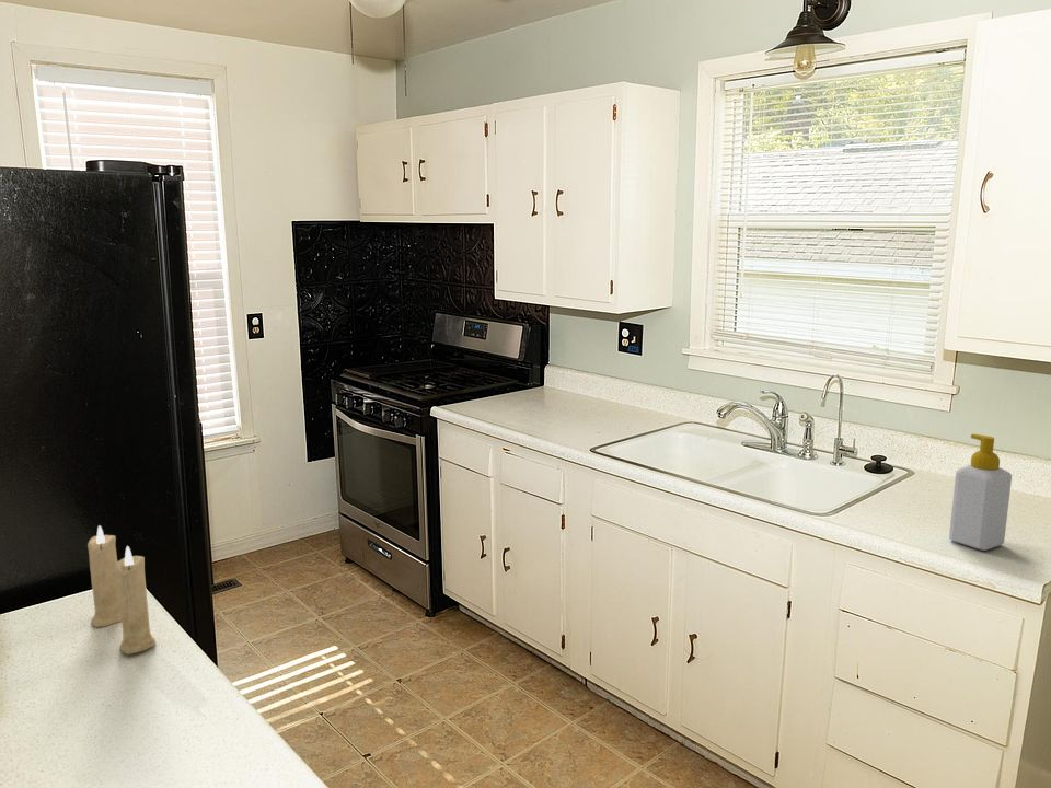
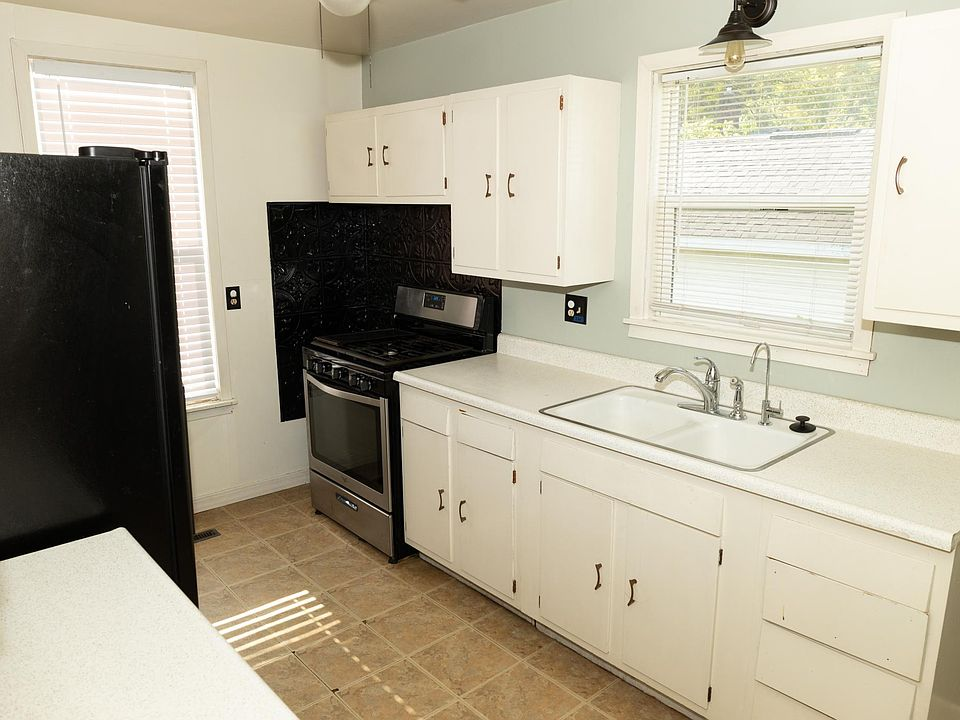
- soap bottle (981, 490)
- candle (117, 582)
